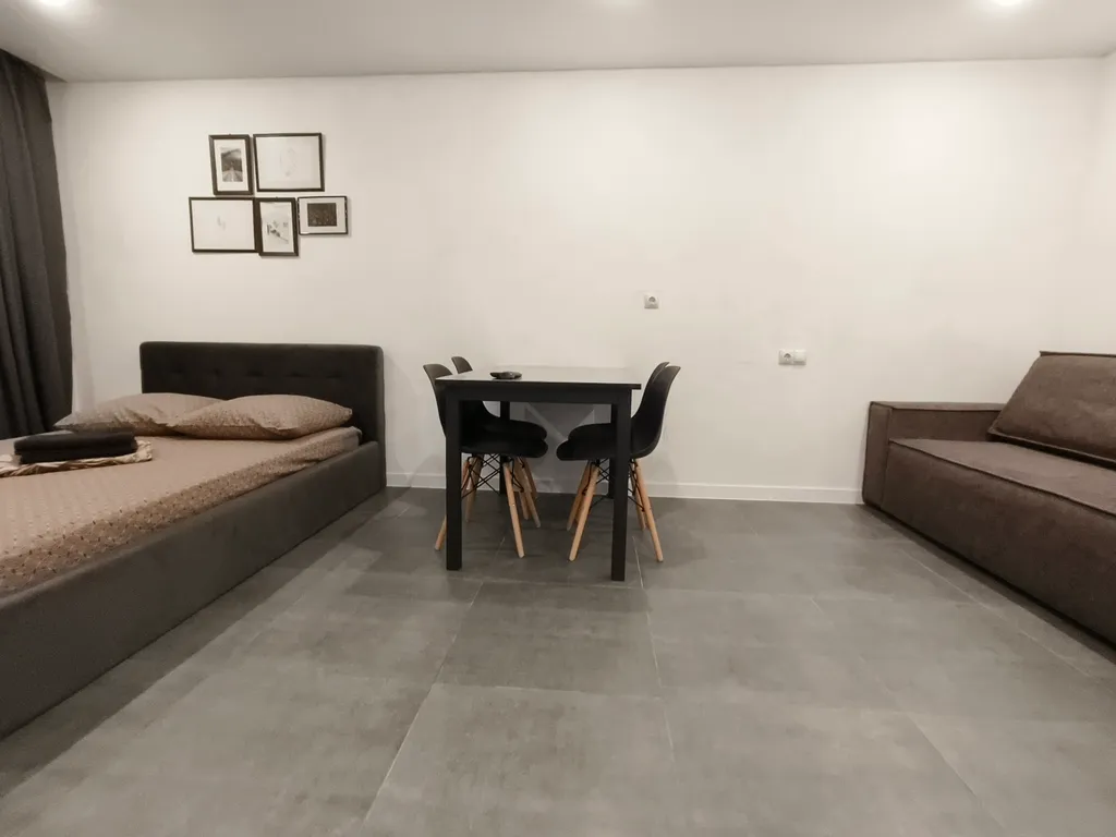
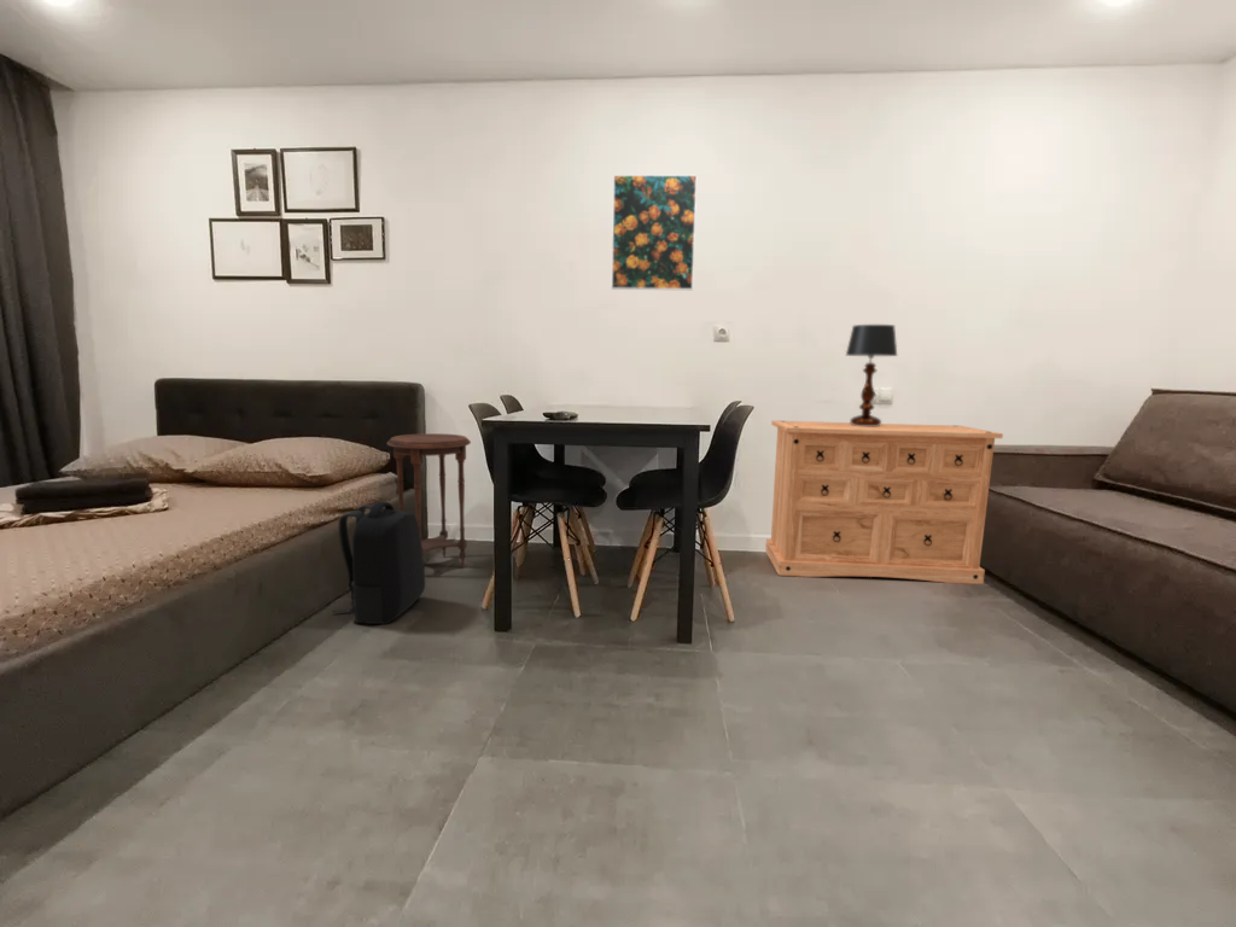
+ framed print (653, 233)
+ dresser (871, 497)
+ backpack (377, 555)
+ table lamp (869, 375)
+ side table (441, 502)
